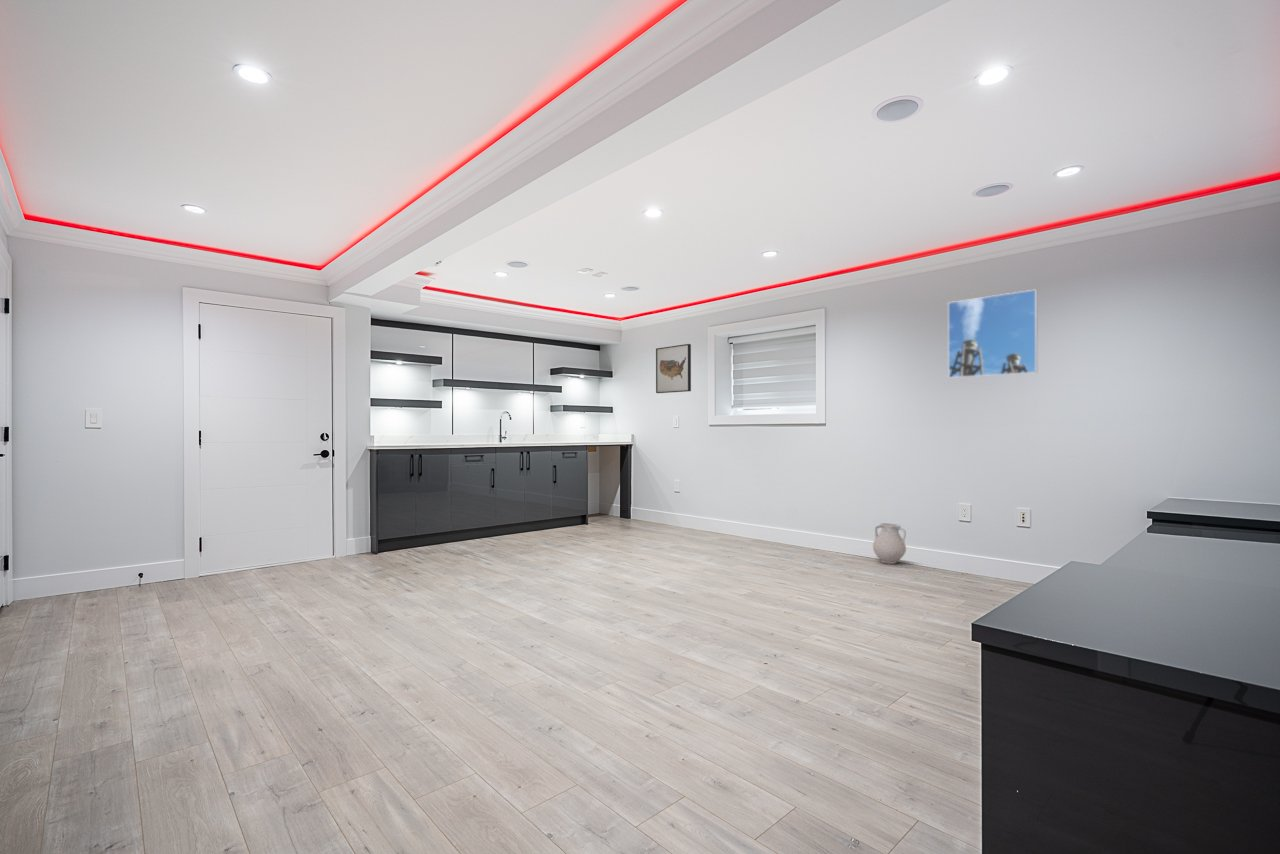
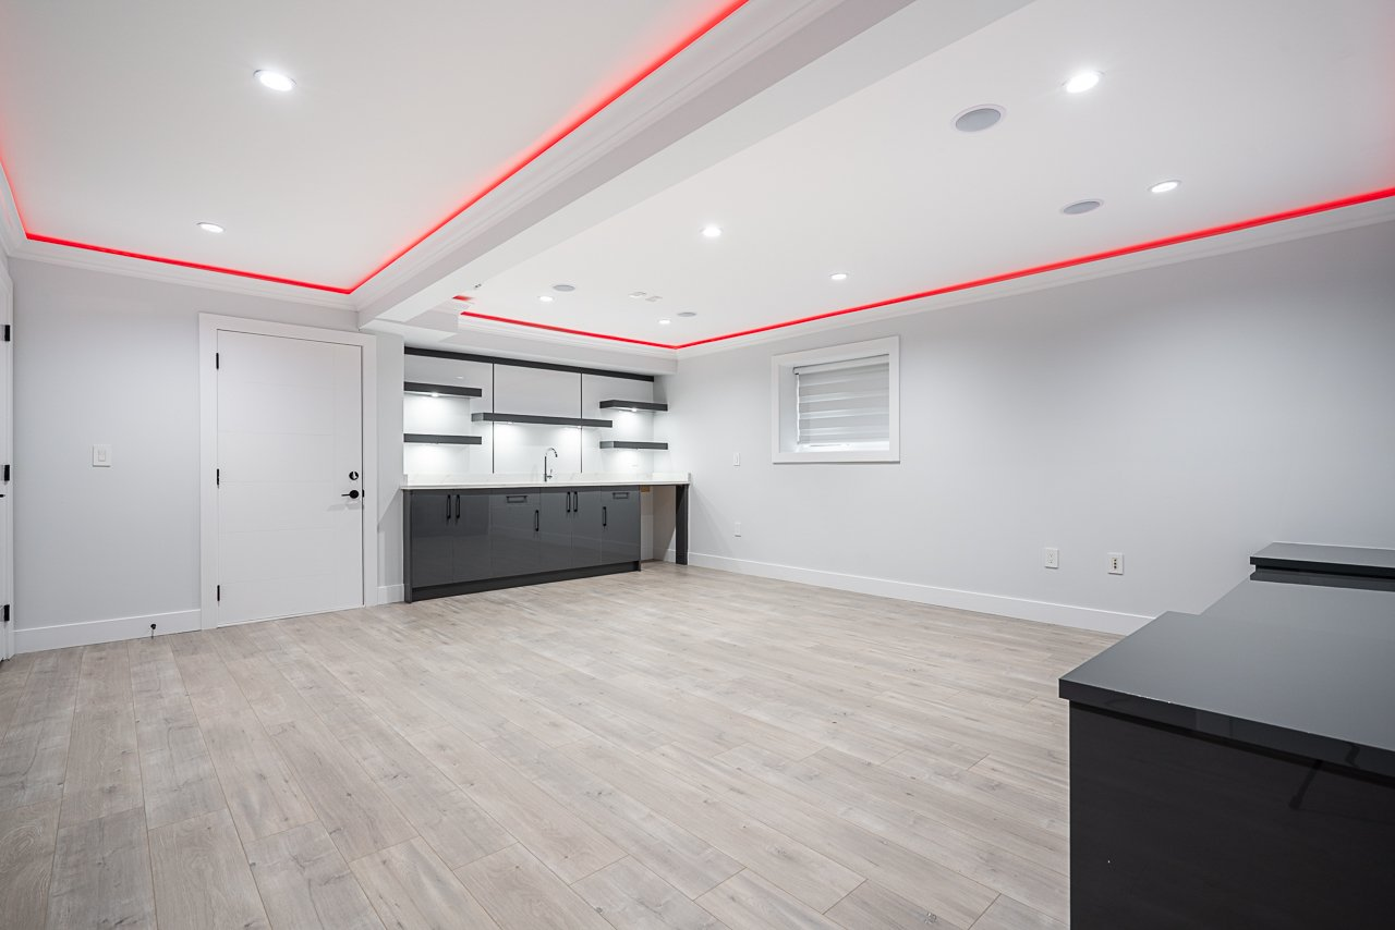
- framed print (990, 336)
- vase (889, 543)
- wall art (672, 369)
